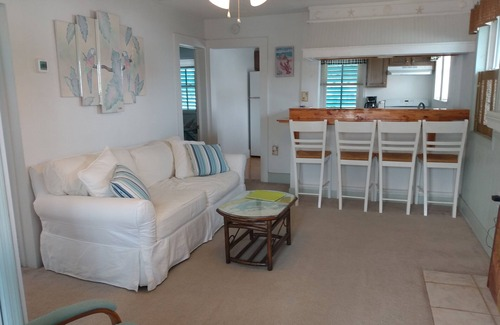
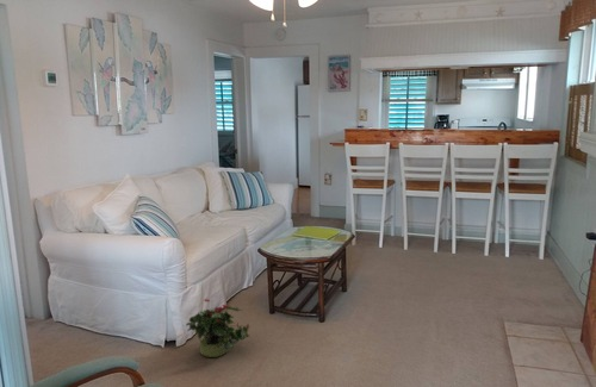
+ potted plant (217, 324)
